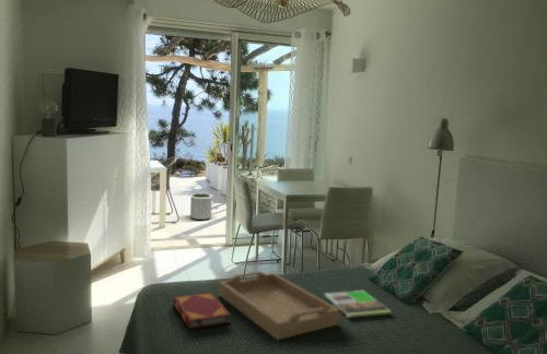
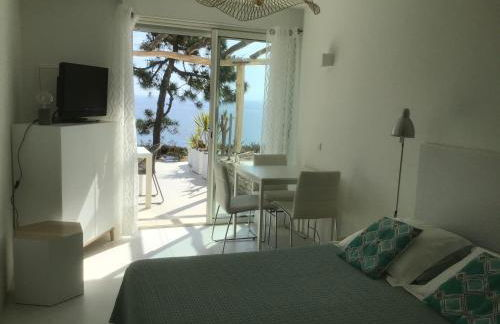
- hardback book (200, 309)
- magazine (356, 303)
- plant pot (200, 206)
- serving tray (275, 299)
